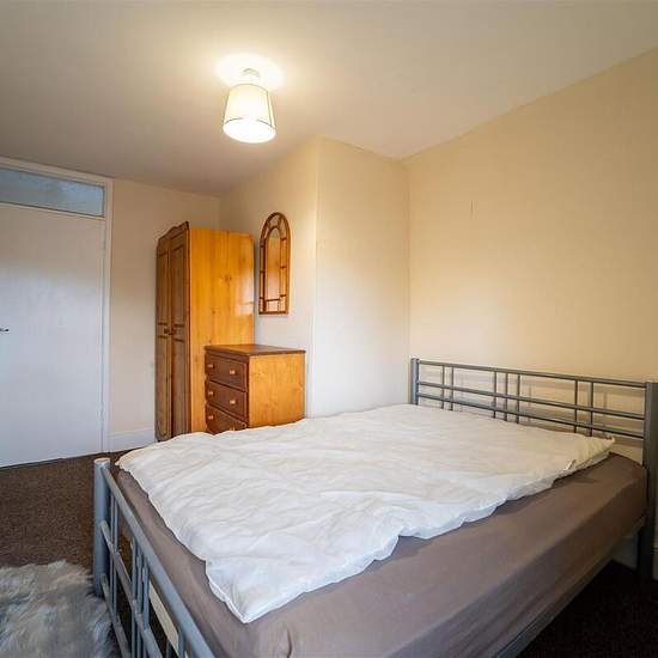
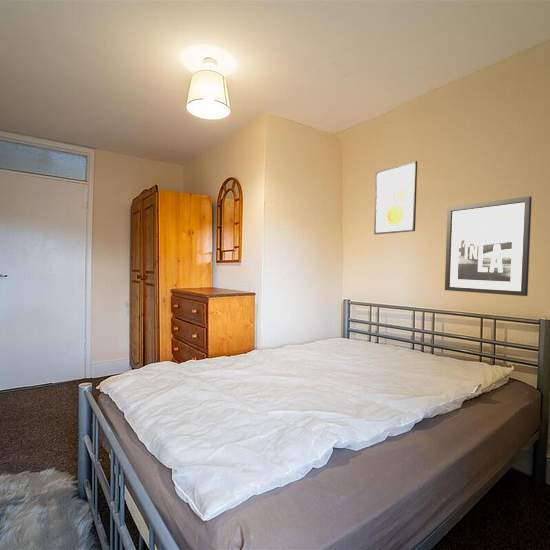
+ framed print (394, 200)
+ wall art (484, 247)
